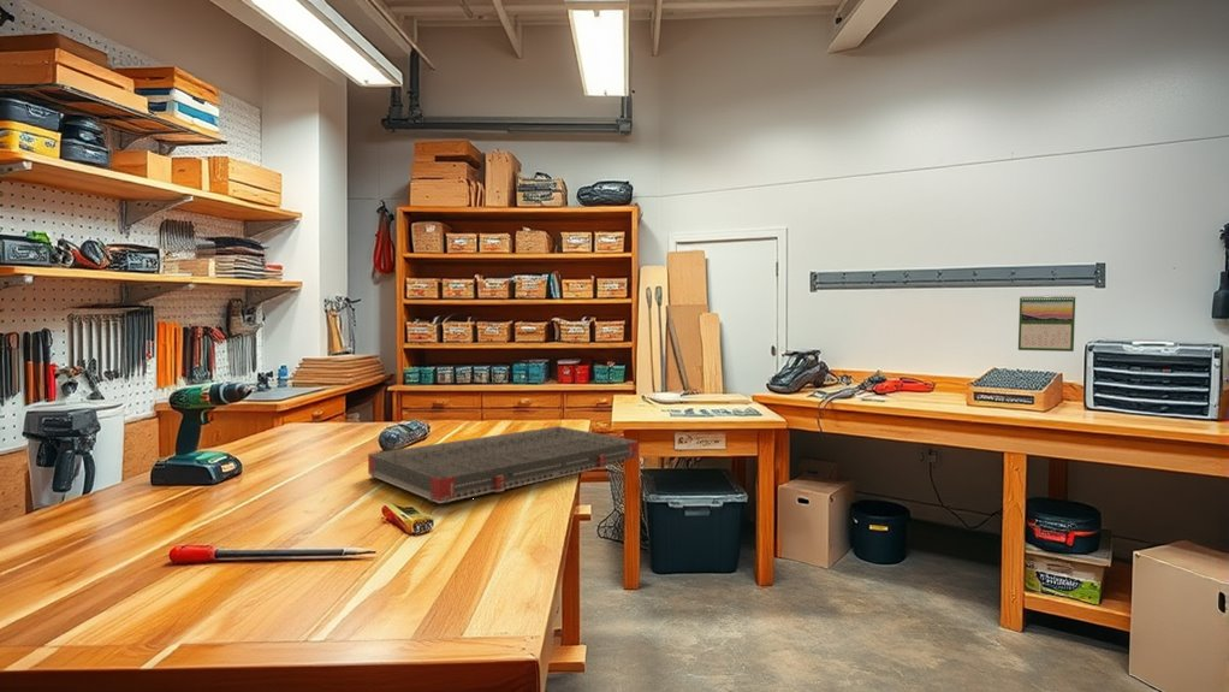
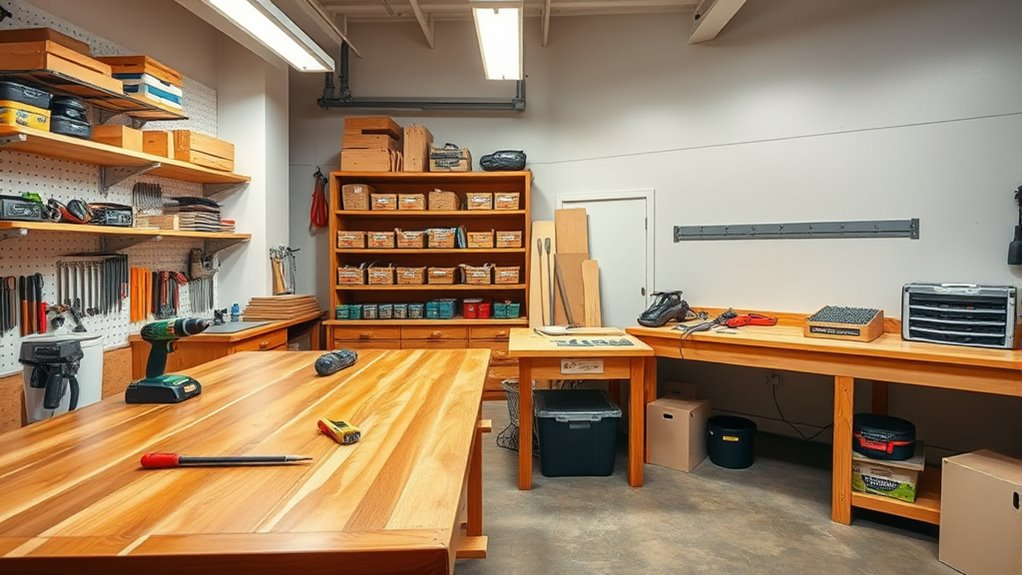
- calendar (1046, 323)
- tool organizer (516, 457)
